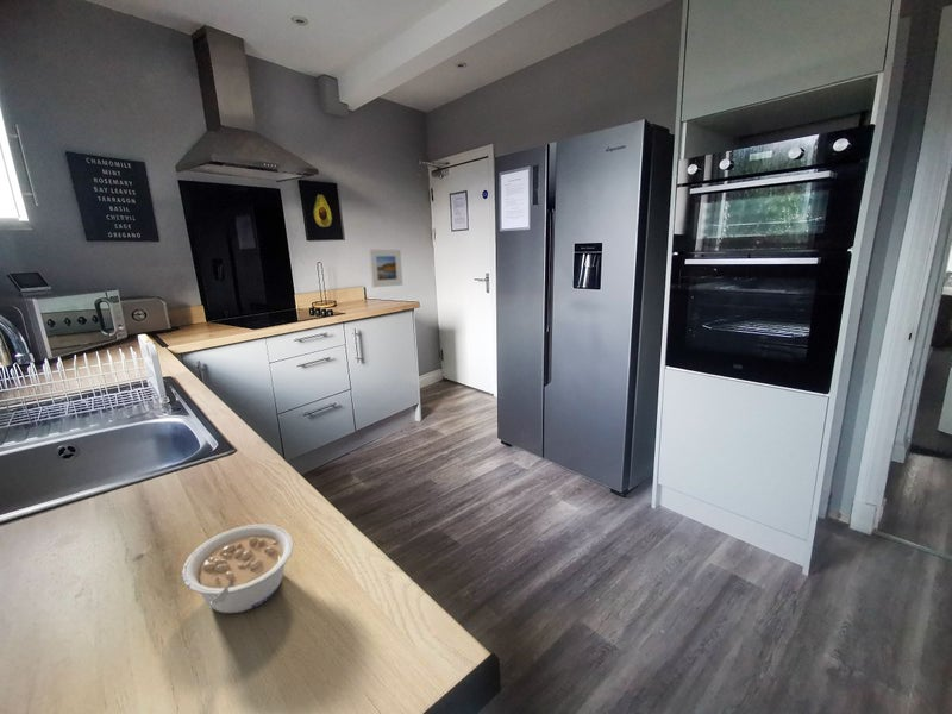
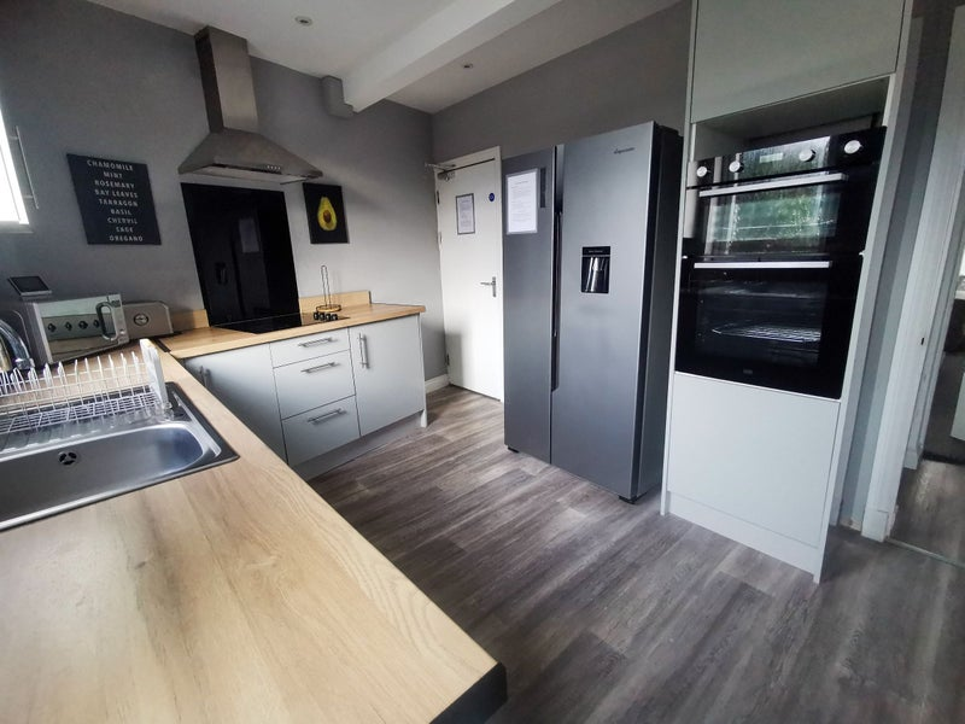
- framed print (386, 268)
- legume (244, 569)
